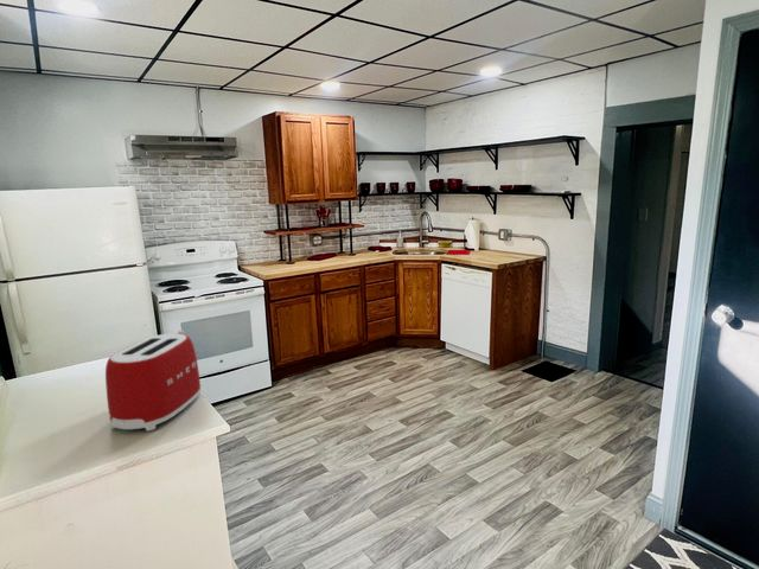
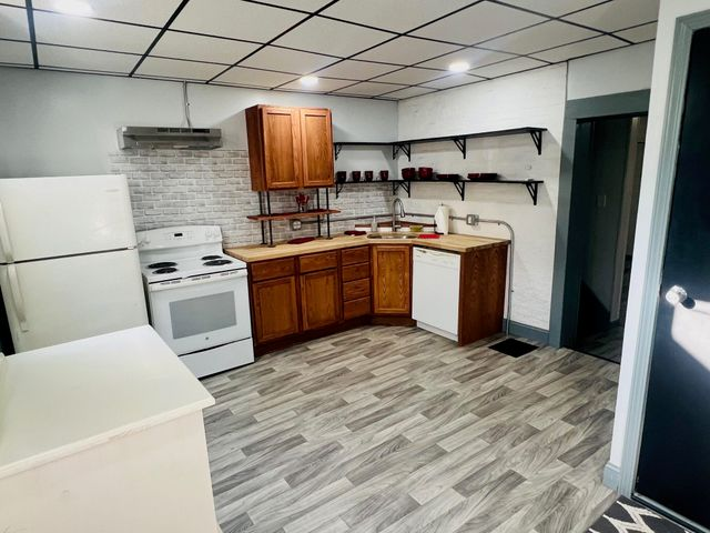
- toaster (157, 376)
